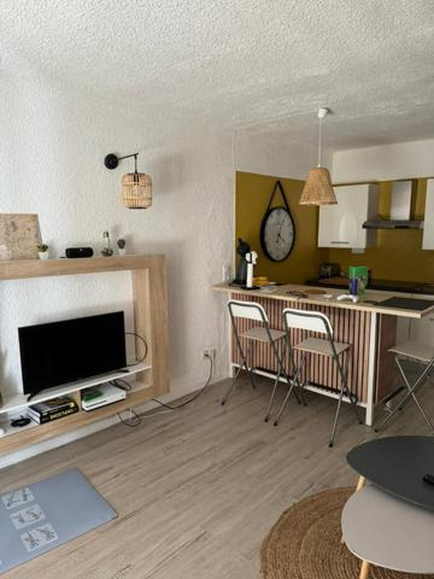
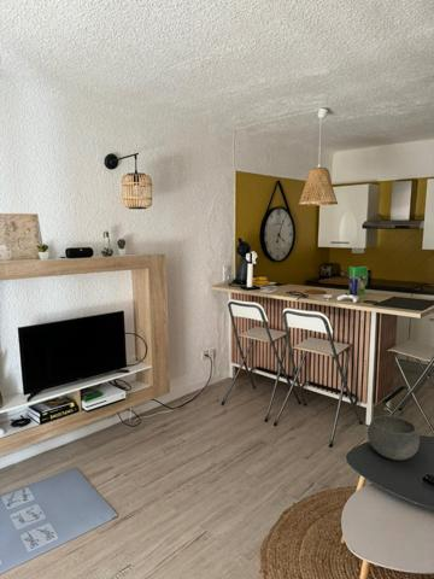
+ bowl (393, 438)
